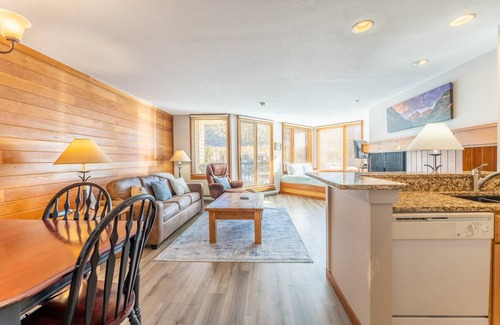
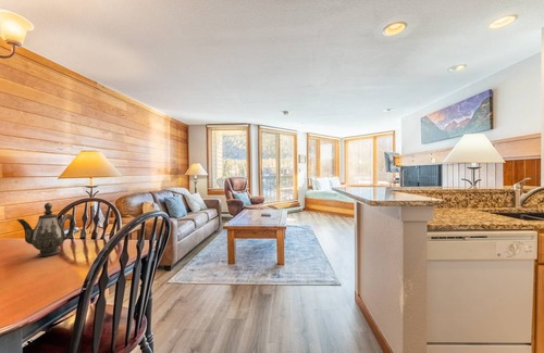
+ teapot (47, 228)
